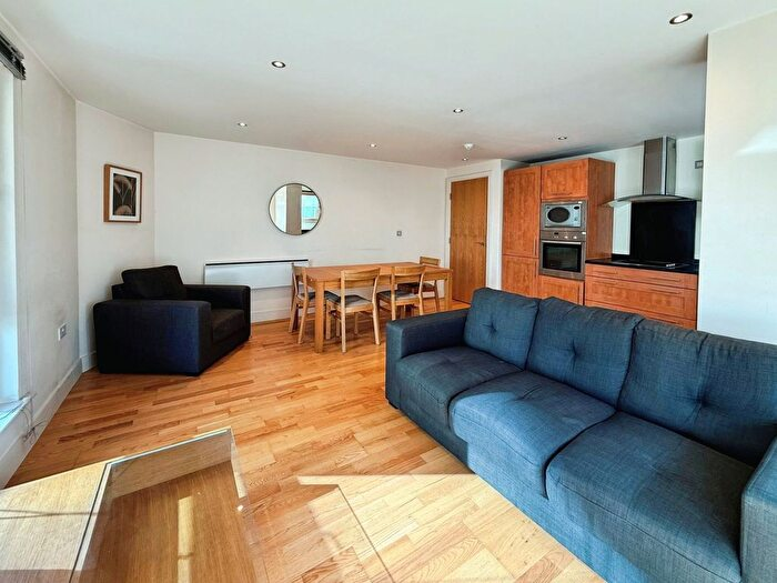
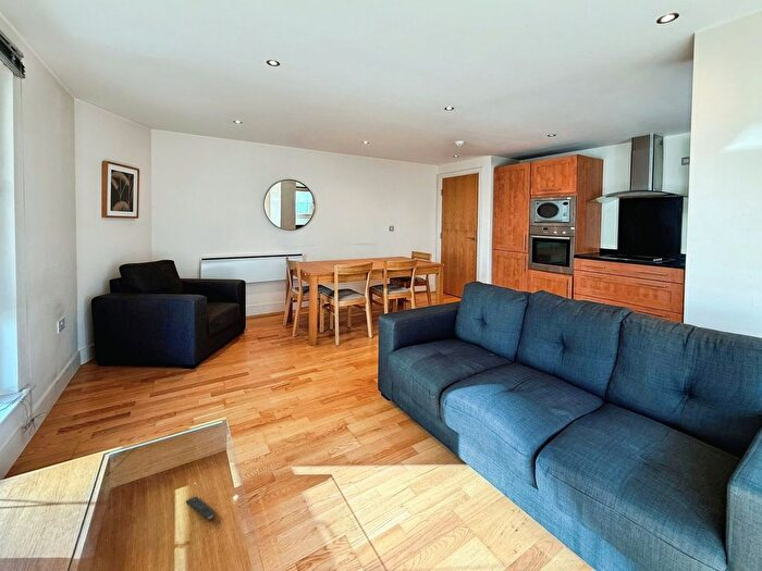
+ remote control (200, 507)
